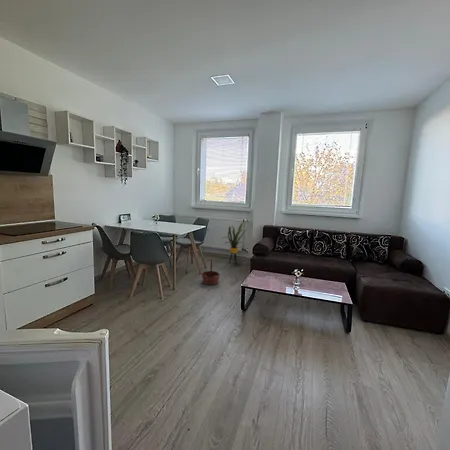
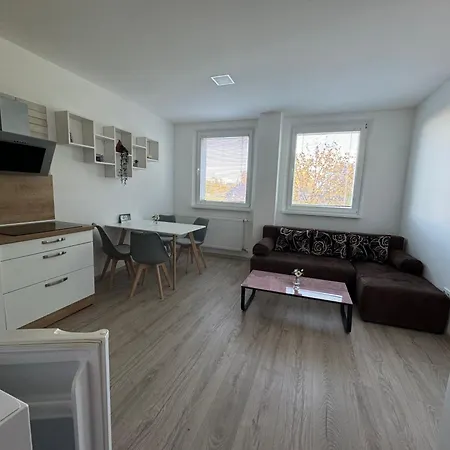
- house plant (236, 242)
- basket (210, 270)
